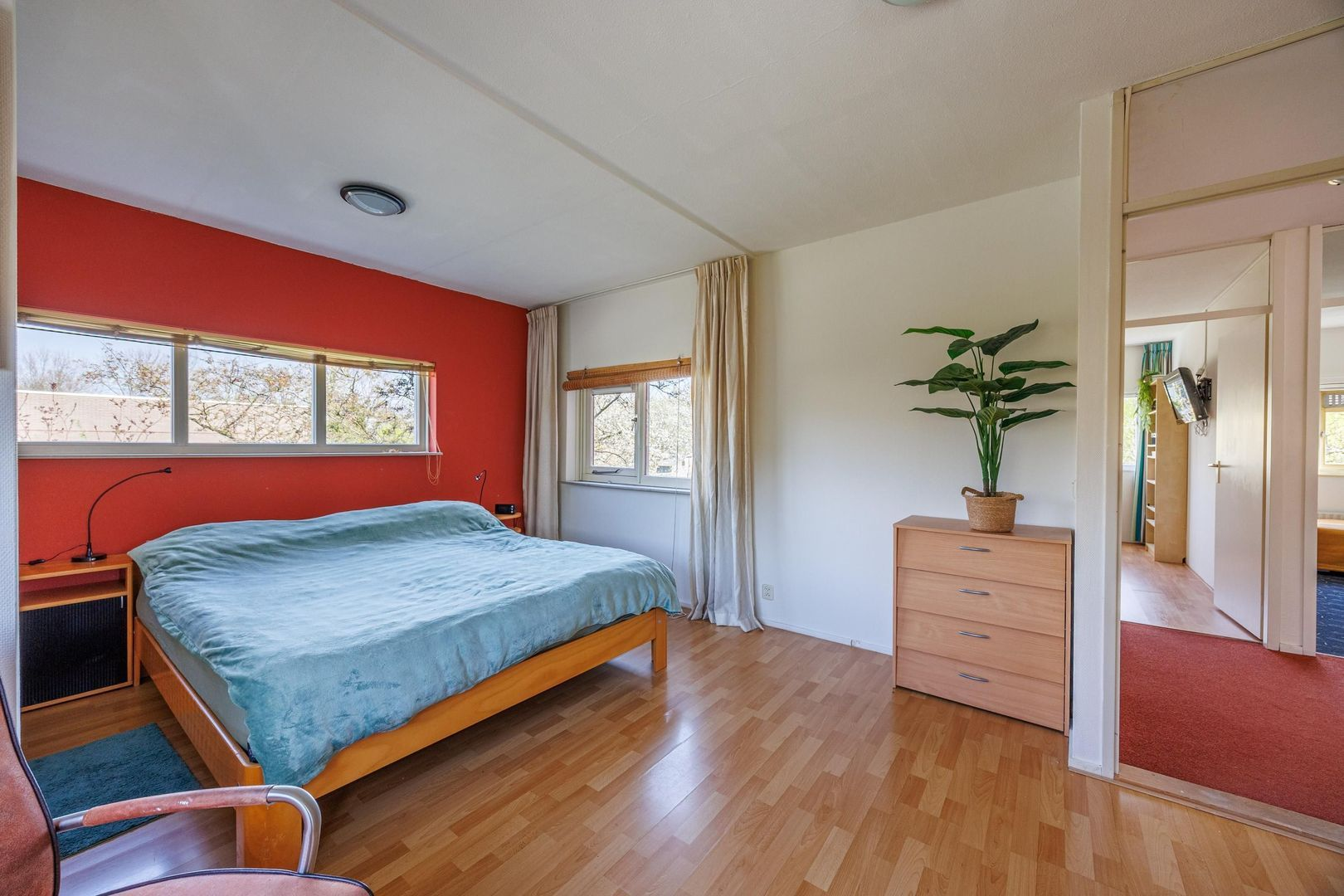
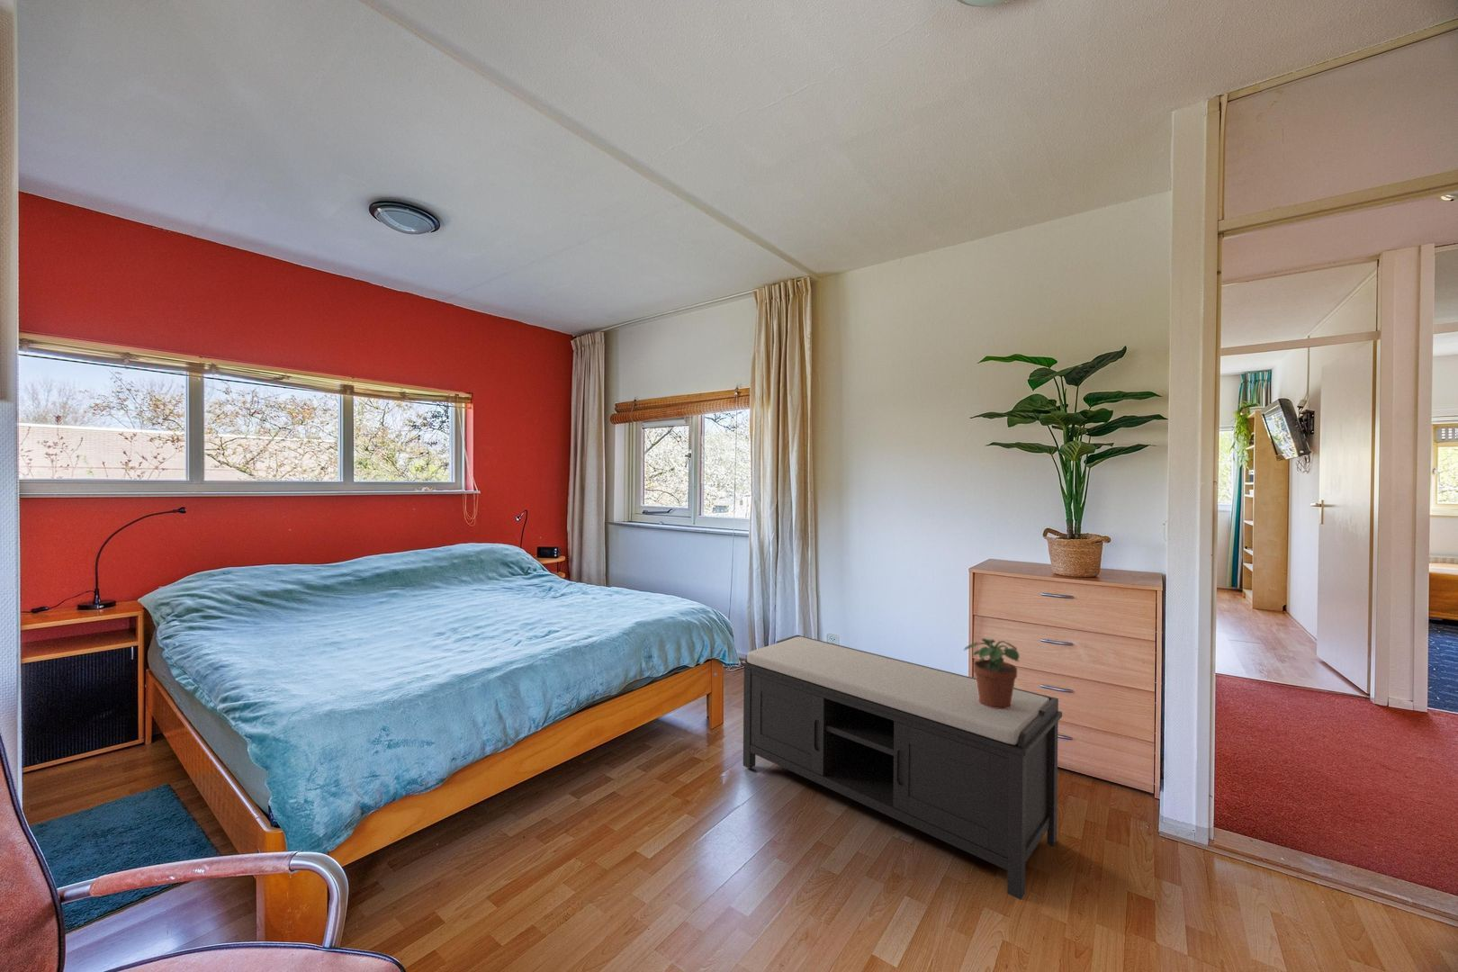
+ potted plant (993, 672)
+ bench (882, 736)
